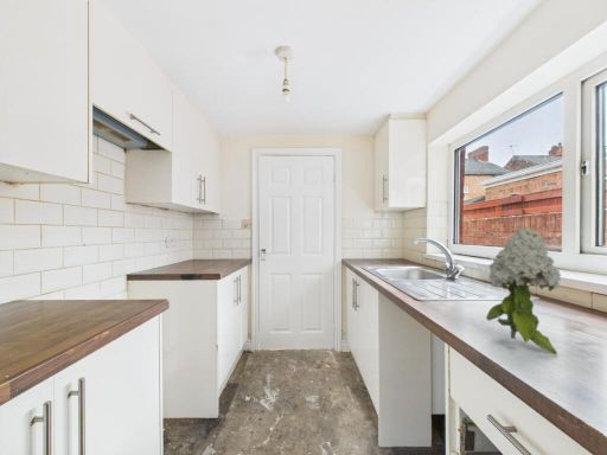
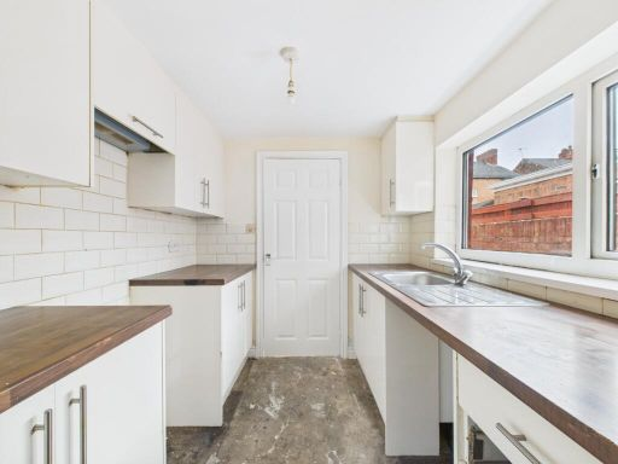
- flower (519, 284)
